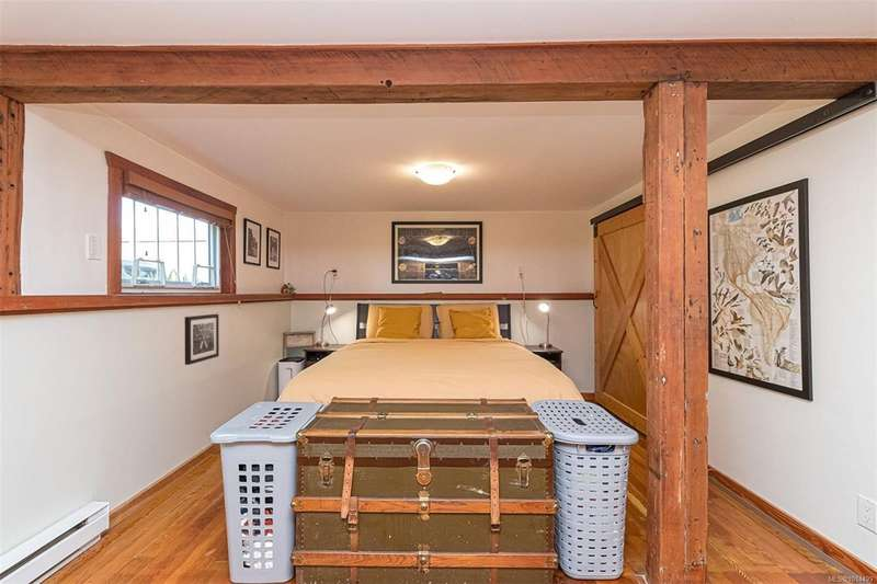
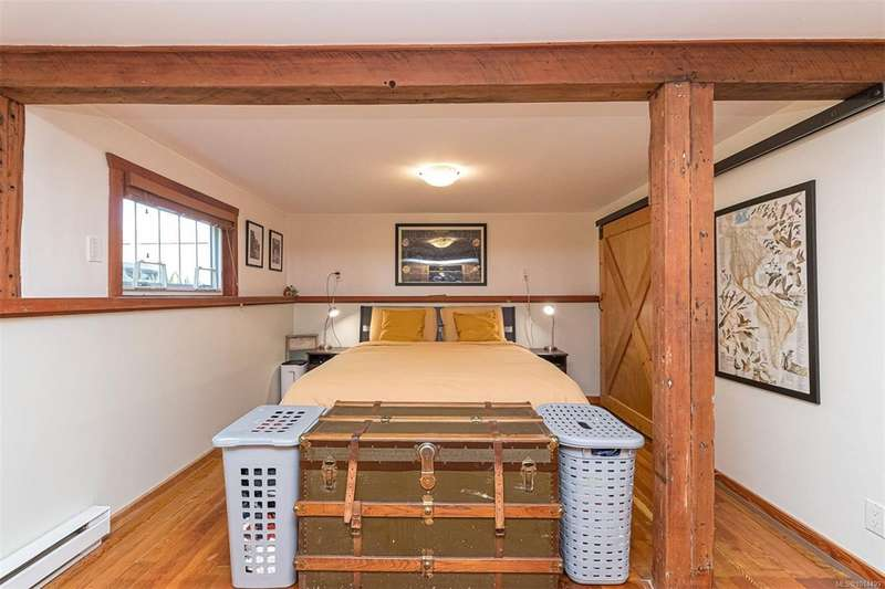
- wall art (203, 337)
